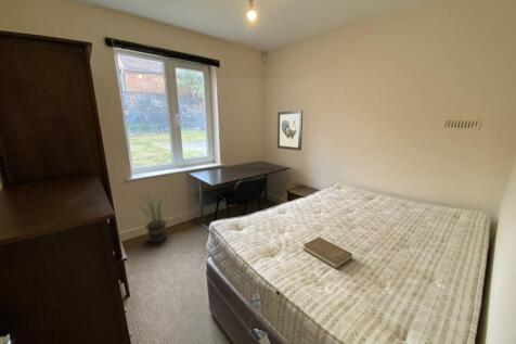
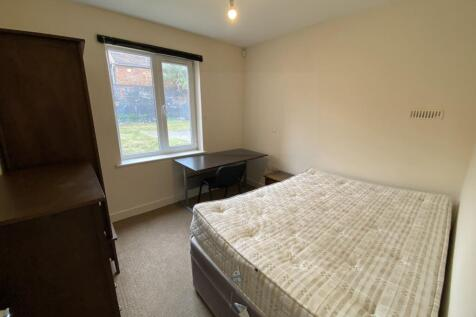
- book (326, 251)
- potted plant (153, 215)
- wall art (288, 130)
